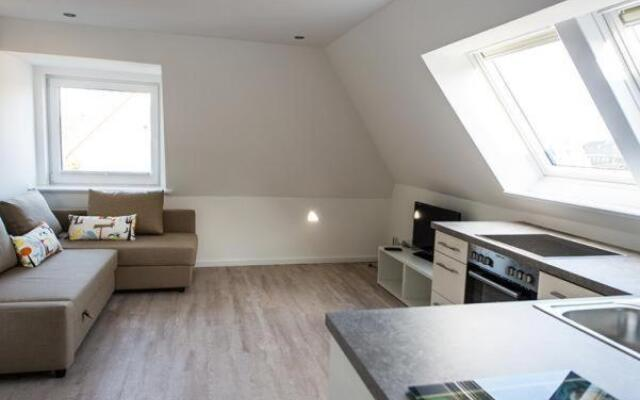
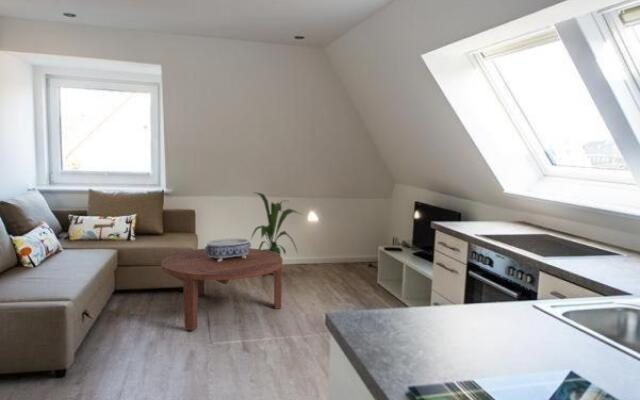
+ coffee table (223, 283)
+ decorative bowl (228, 249)
+ house plant (277, 232)
